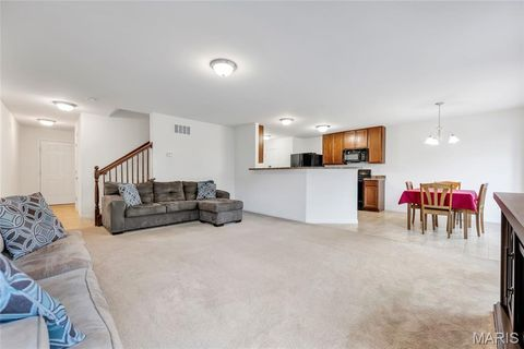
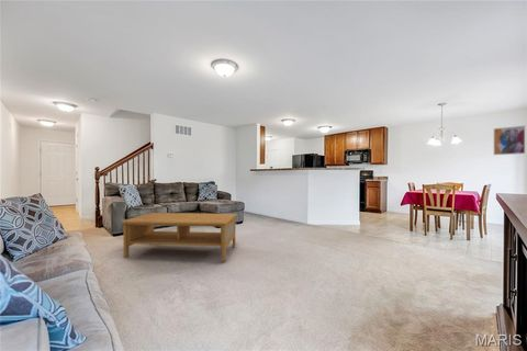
+ coffee table (183, 234)
+ wall art (508, 140)
